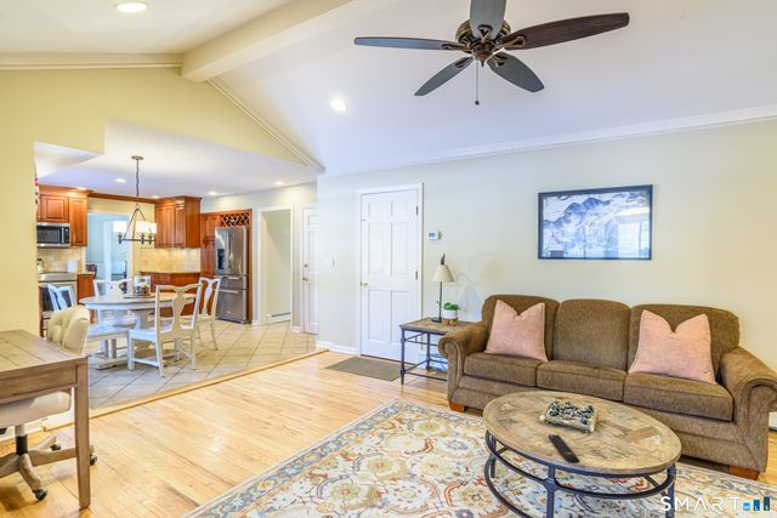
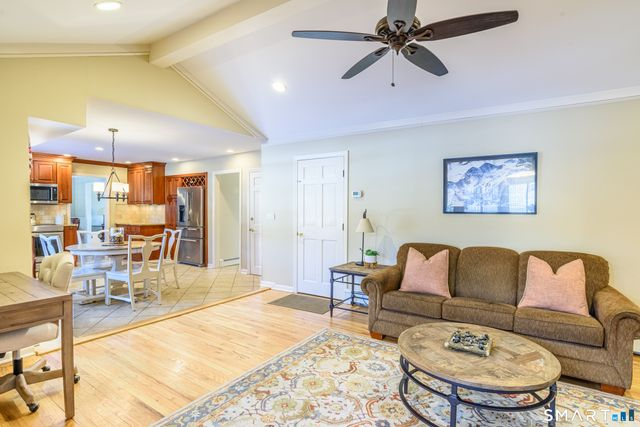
- remote control (562, 448)
